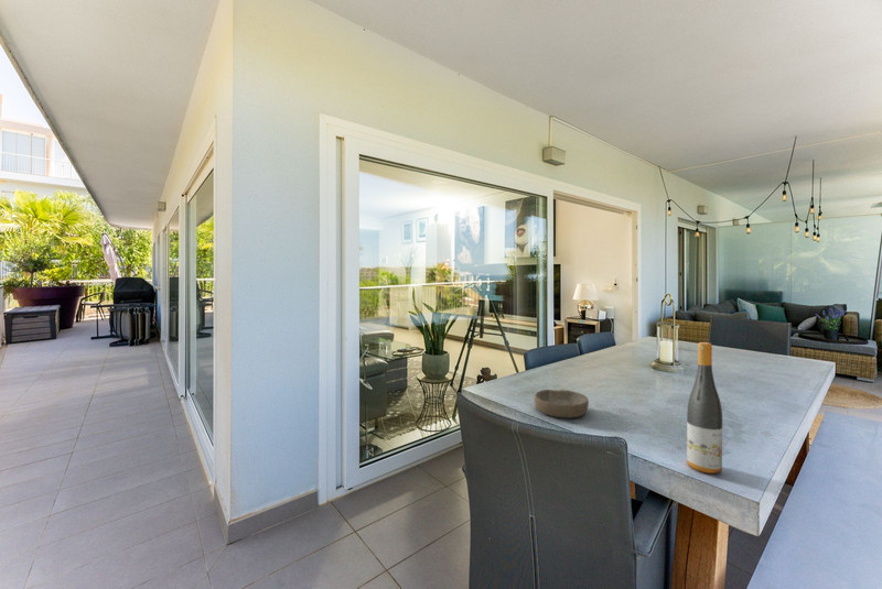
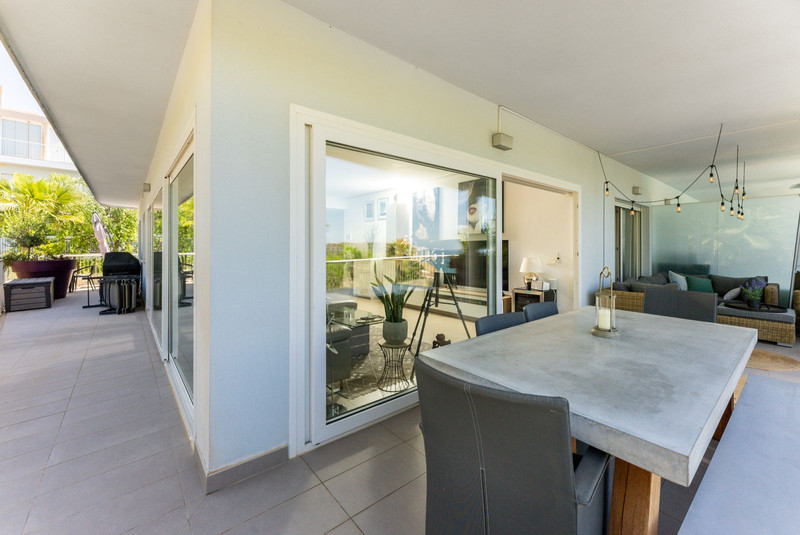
- wine bottle (704, 404)
- bowl (560, 403)
